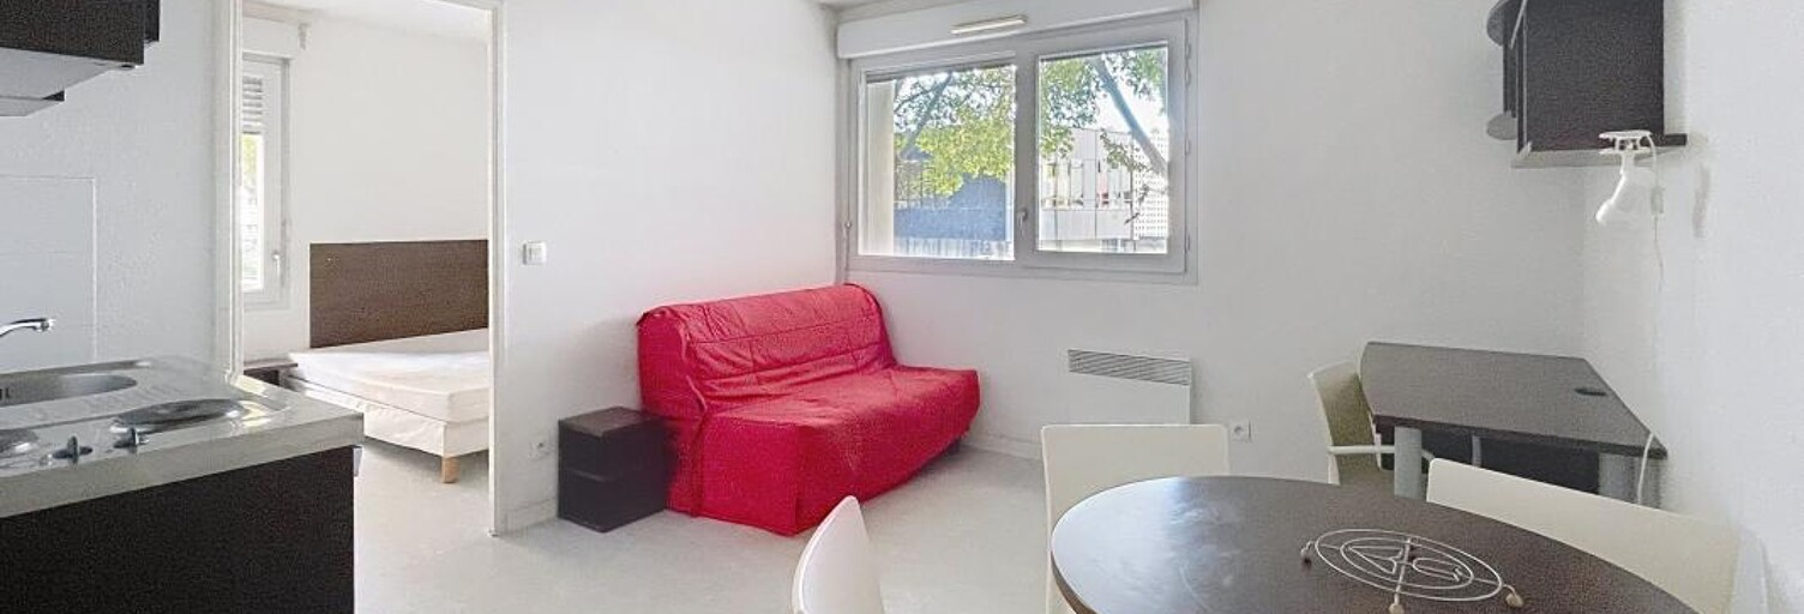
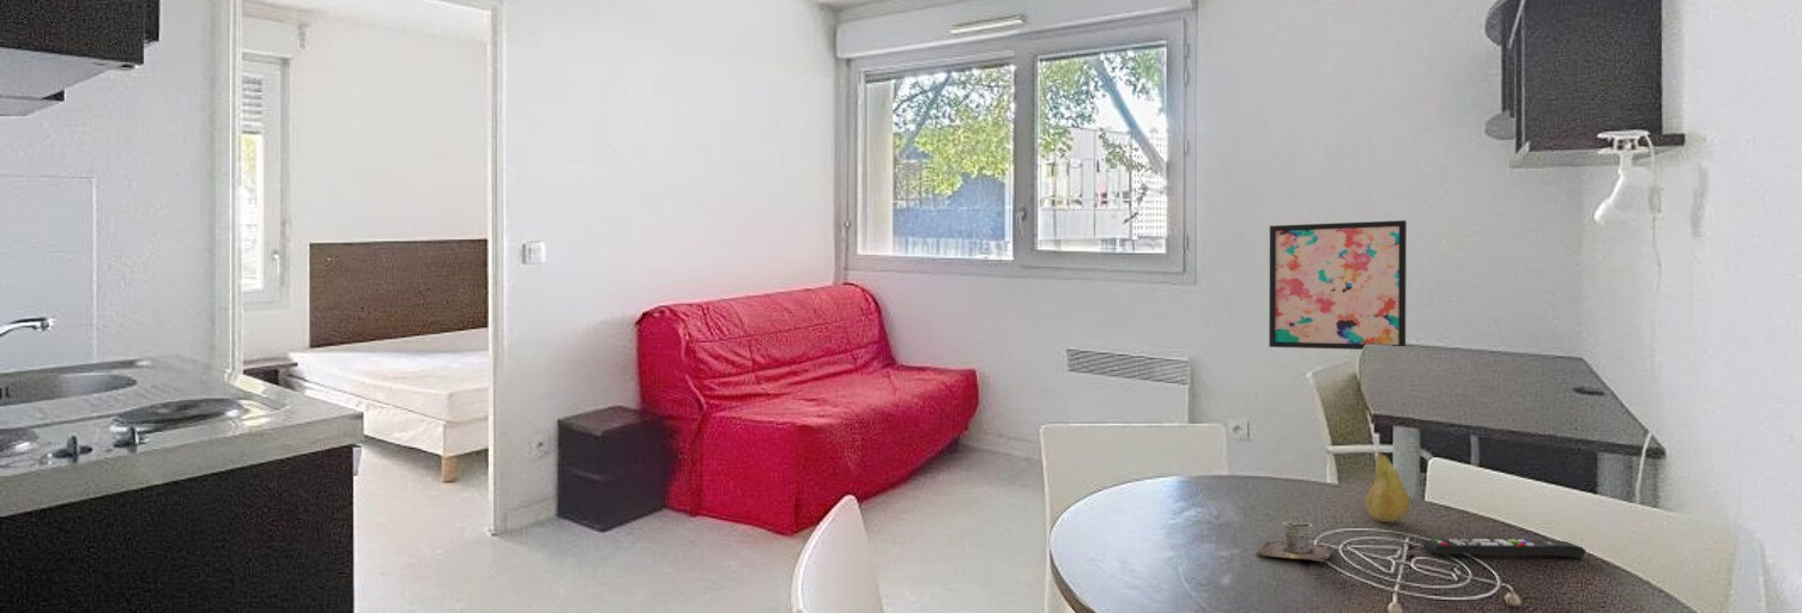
+ cup (1295, 538)
+ remote control (1502, 547)
+ wall art (1335, 285)
+ fruit (1387, 486)
